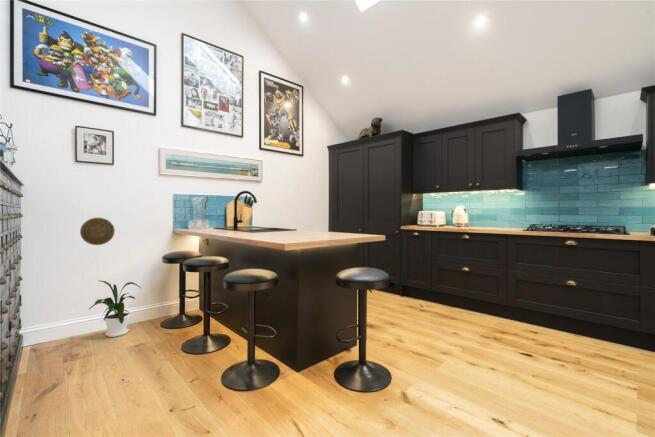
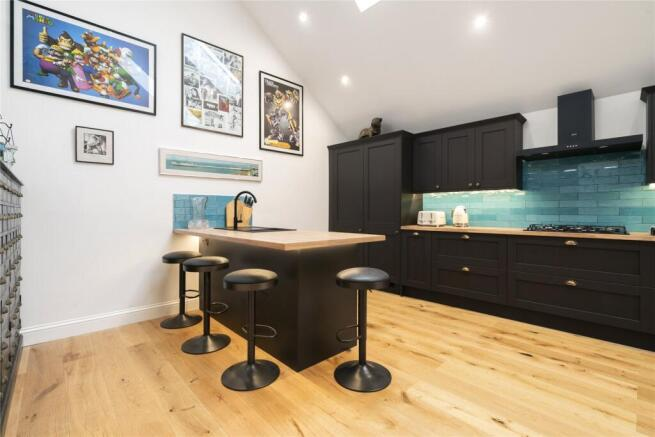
- decorative plate (98, 231)
- house plant (115, 306)
